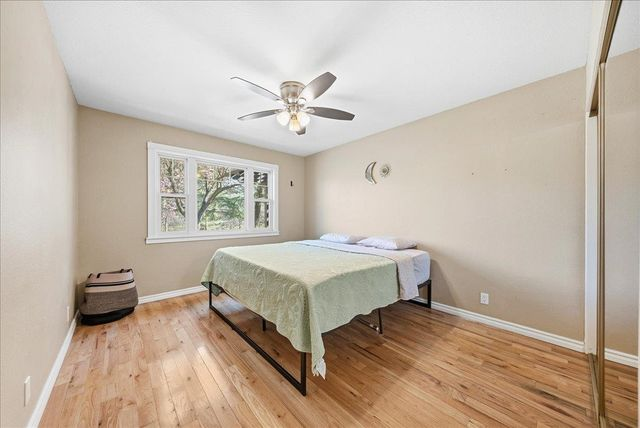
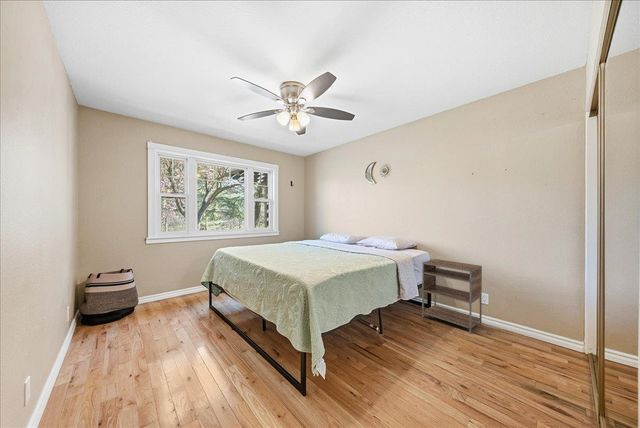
+ nightstand (450, 292)
